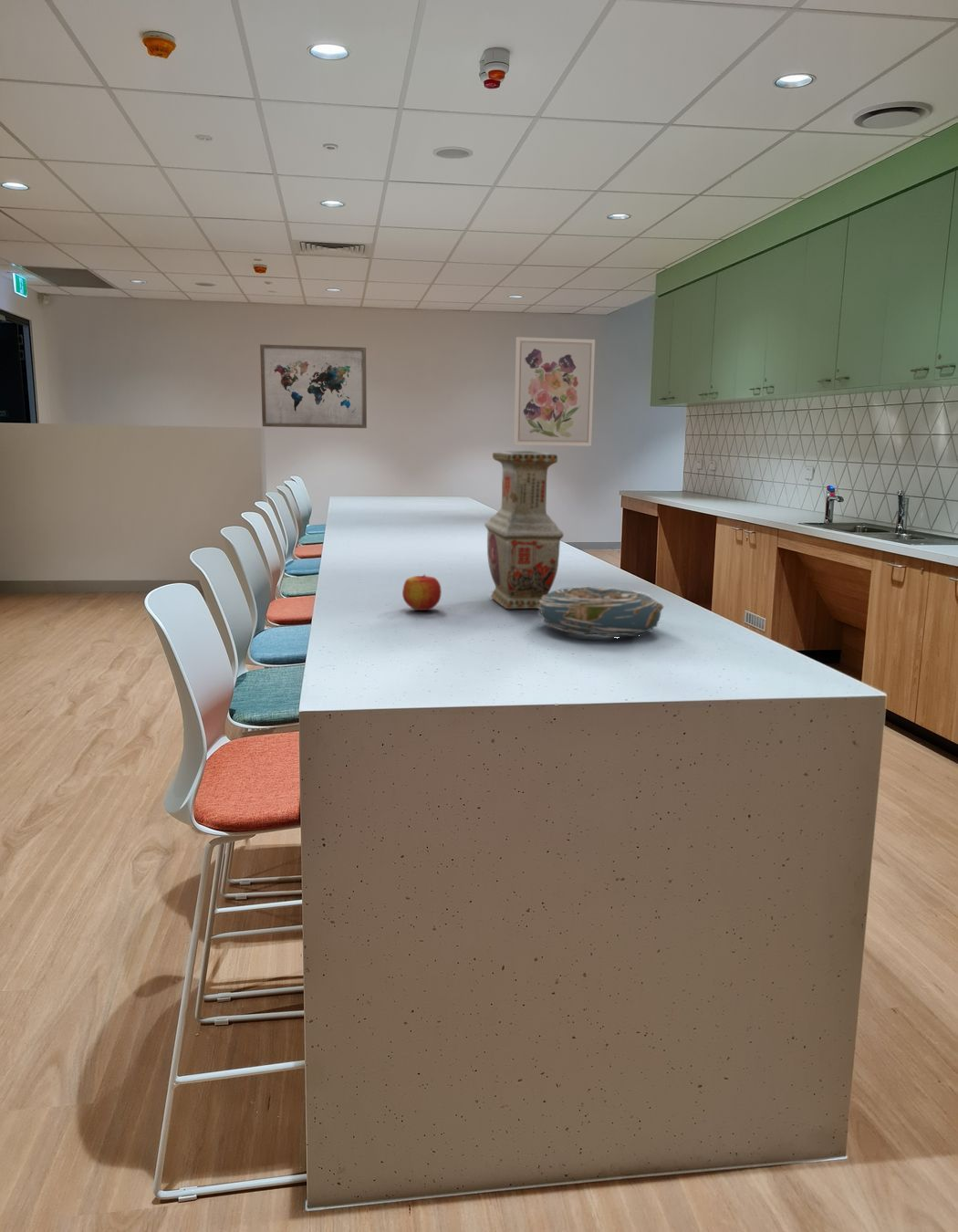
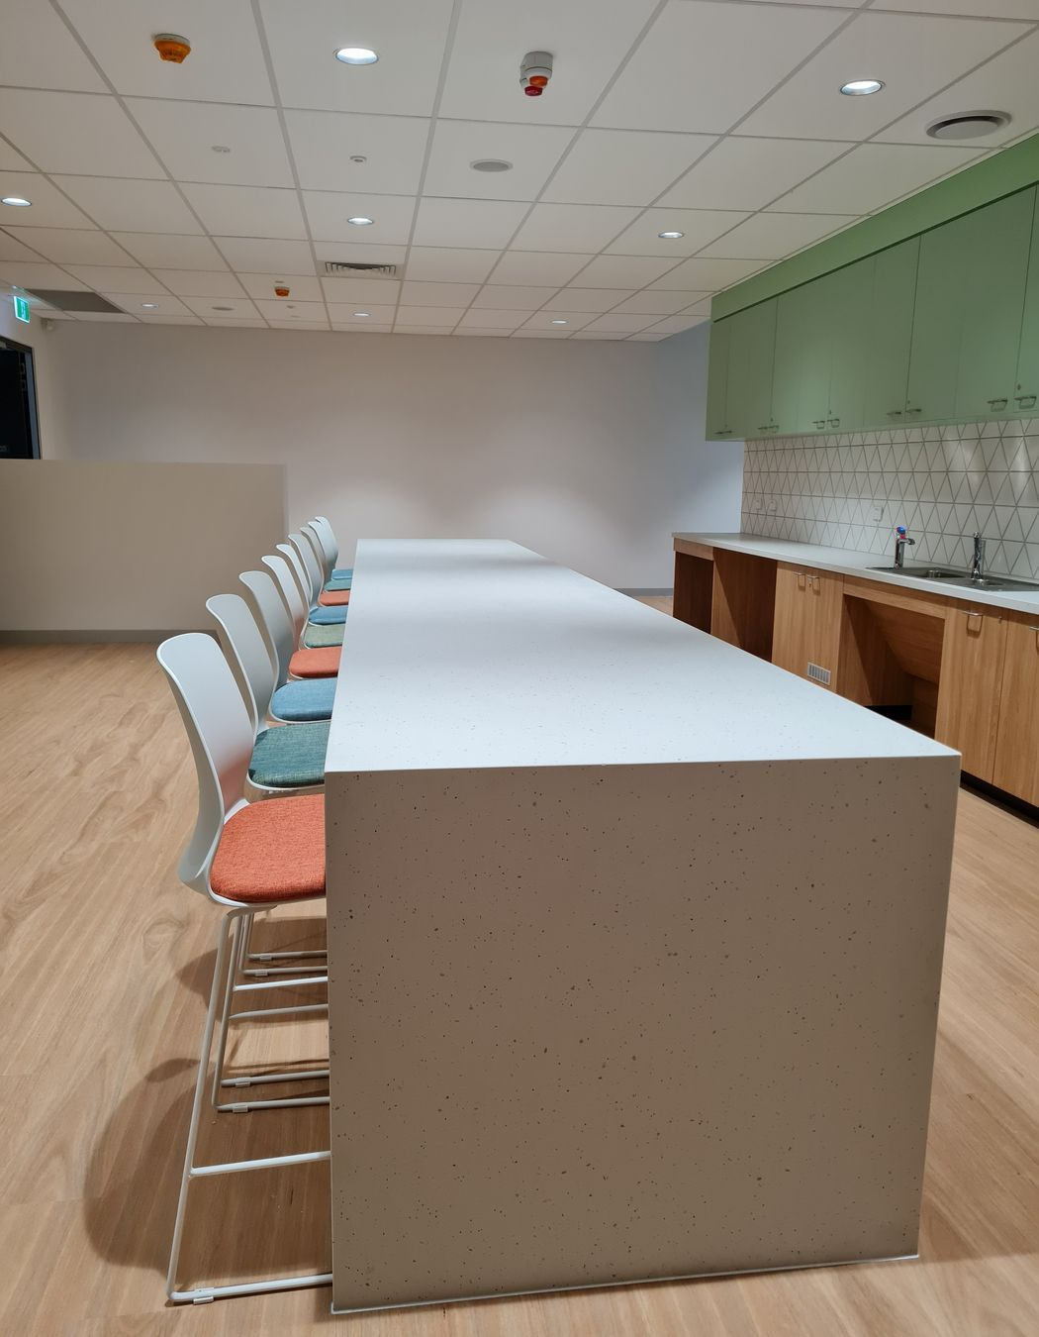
- wall art (554, 392)
- decorative bowl (599, 610)
- apple (422, 591)
- wall art (314, 387)
- vase (522, 527)
